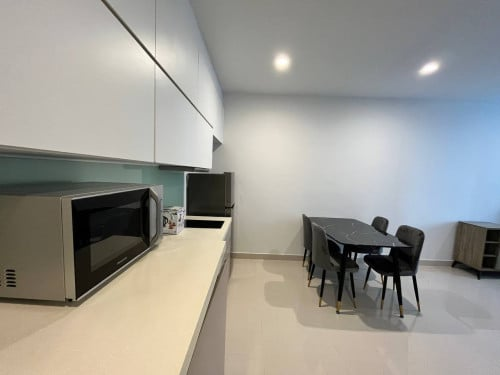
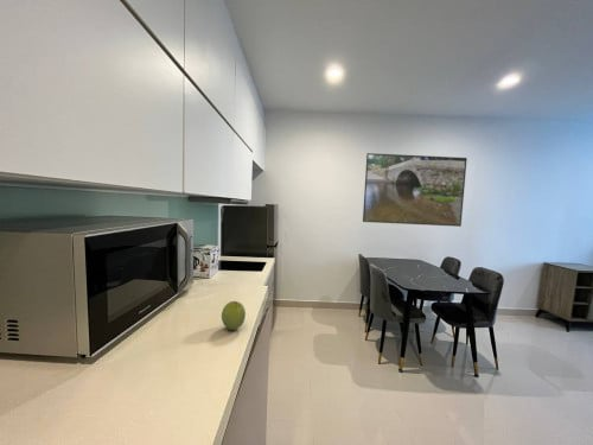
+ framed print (414, 190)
+ fruit (232, 314)
